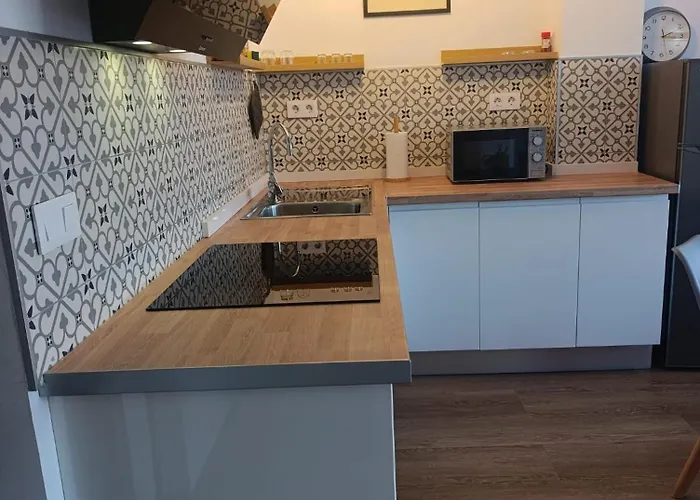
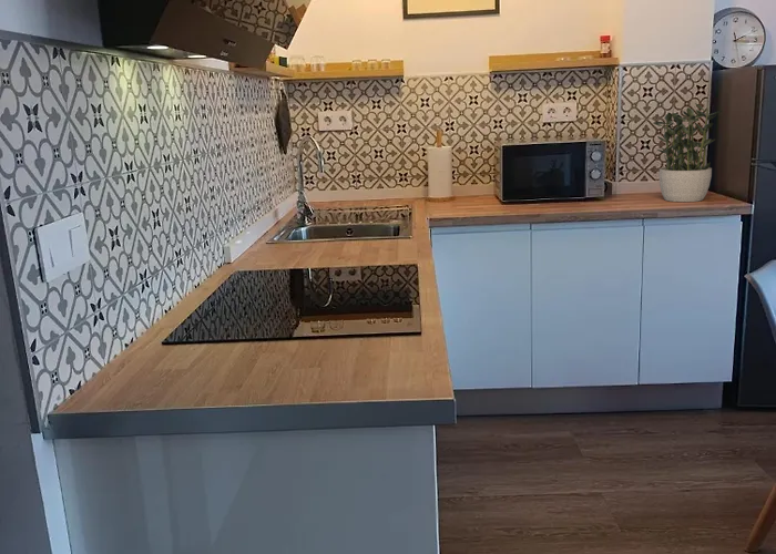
+ potted plant (683, 152)
